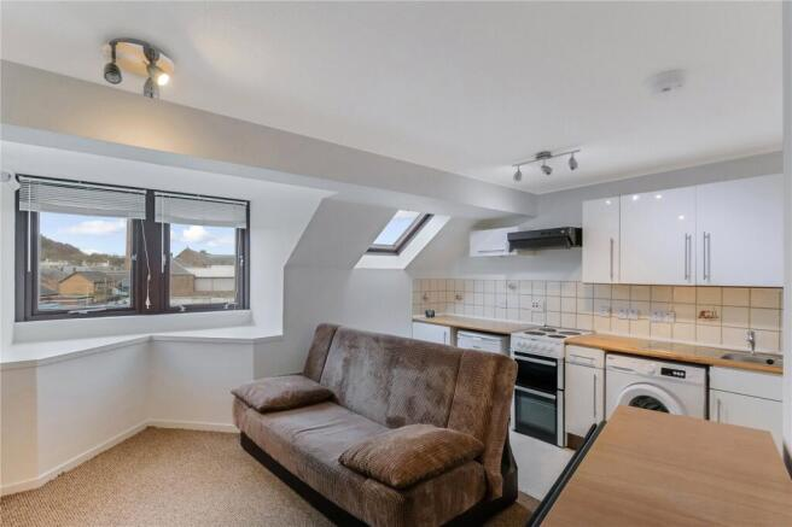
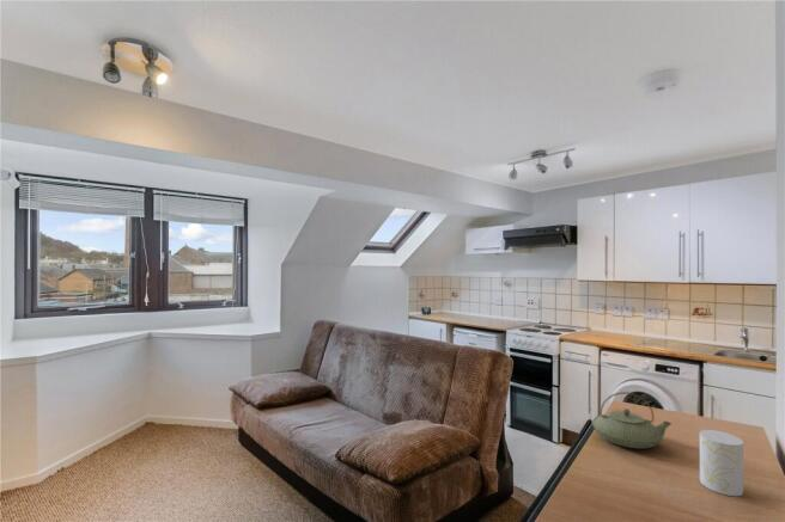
+ cup (720, 461)
+ teapot (631, 416)
